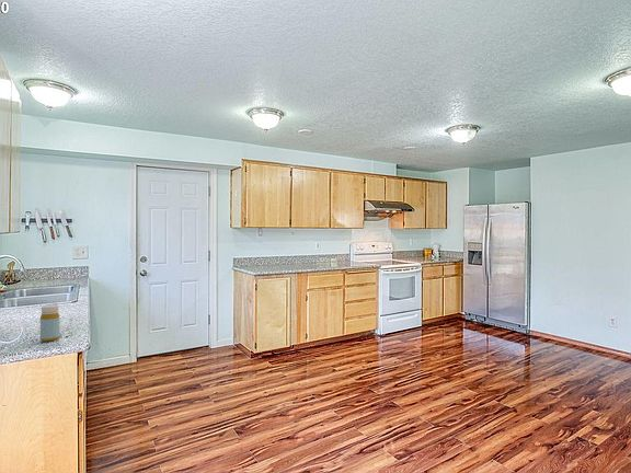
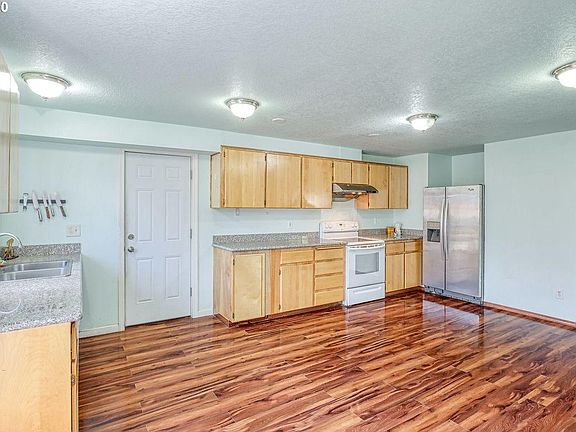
- bottle (49, 322)
